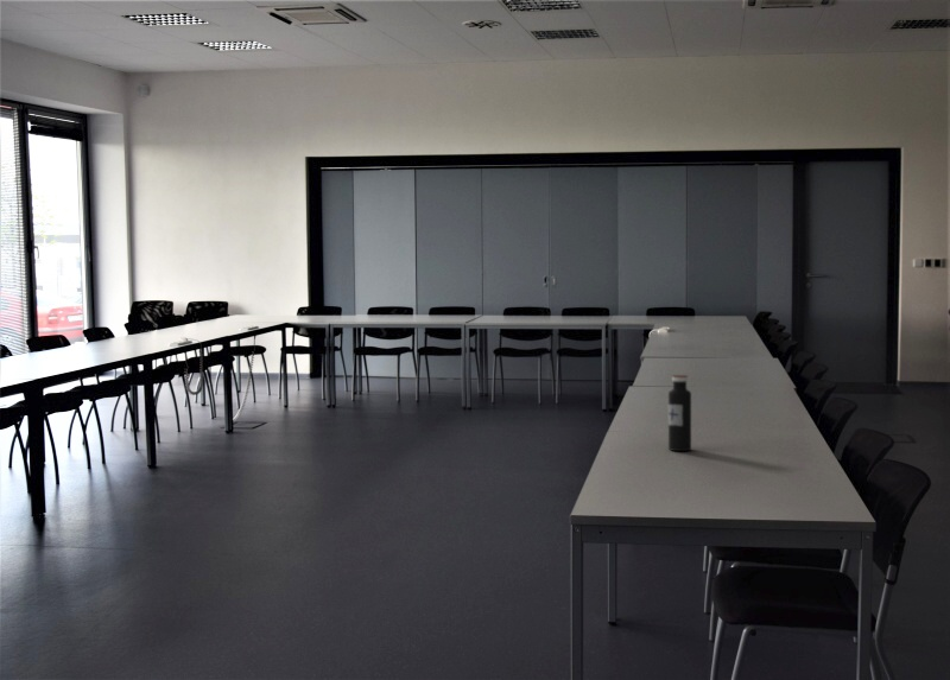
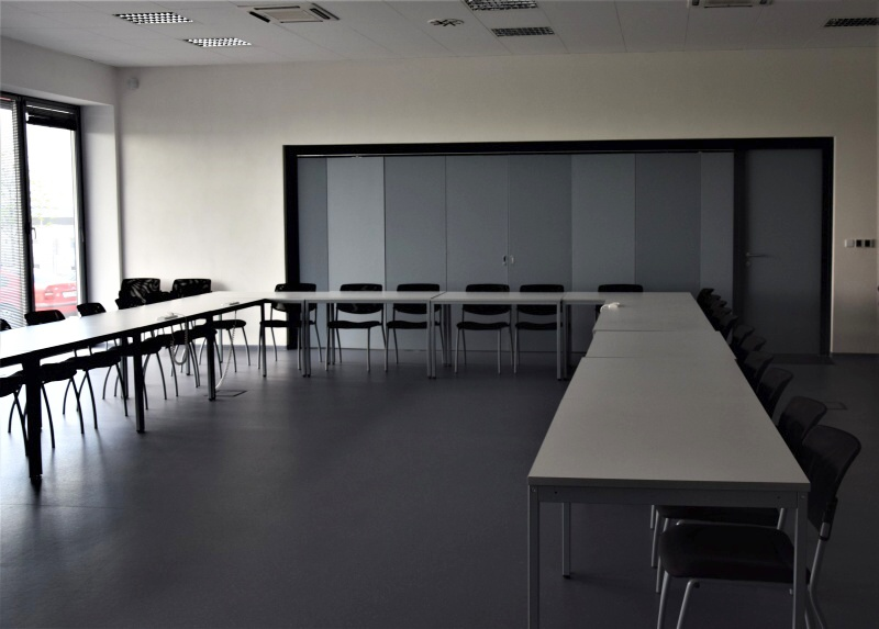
- water bottle (679, 412)
